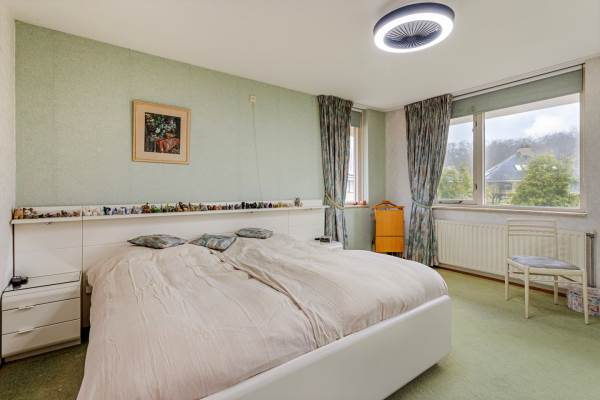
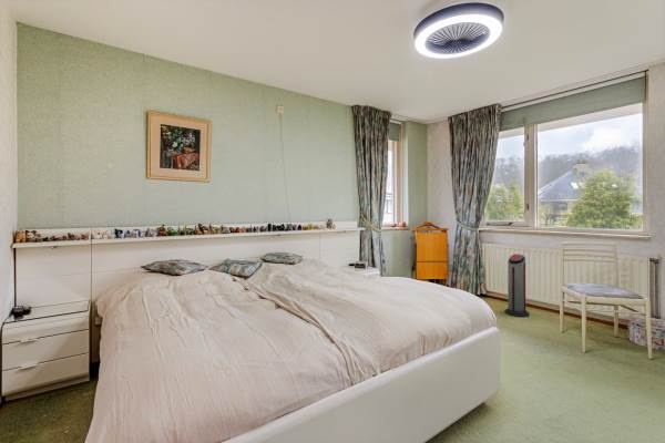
+ air purifier (516, 284)
